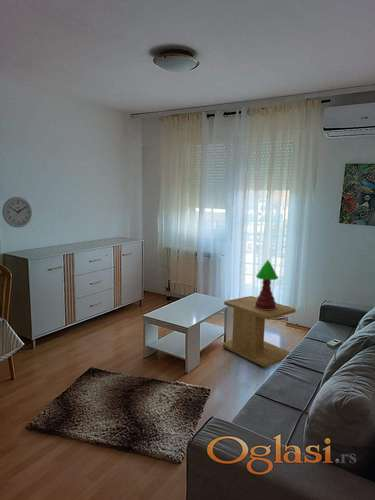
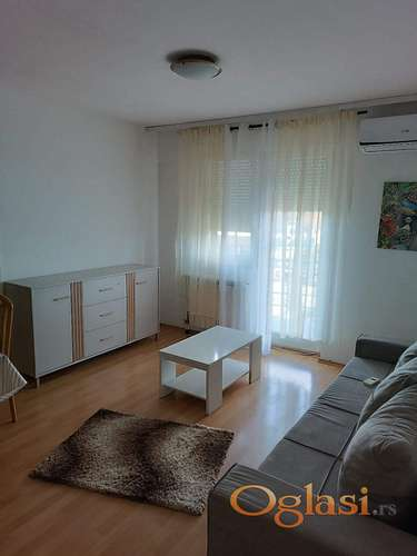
- table lamp (266, 283)
- wall clock (18, 212)
- side table (257, 329)
